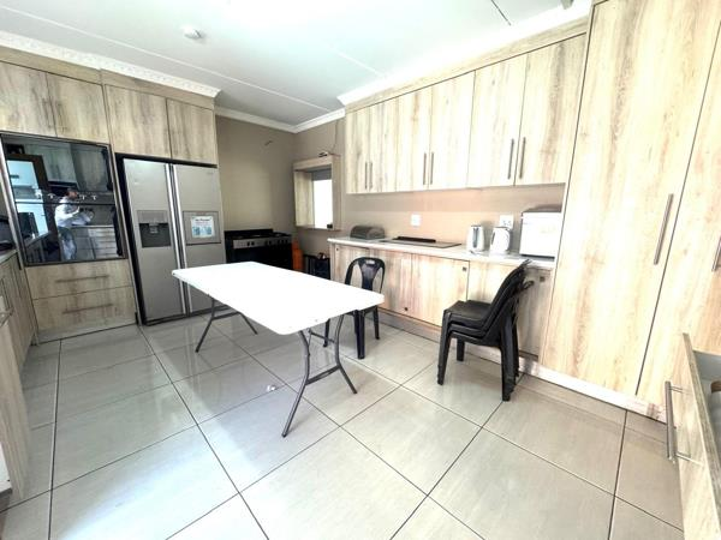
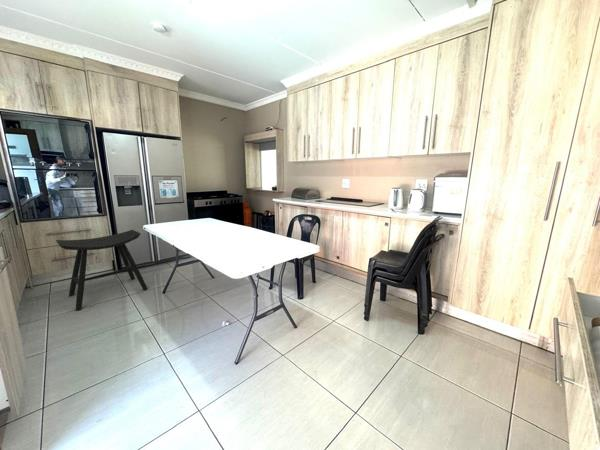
+ stool (105, 273)
